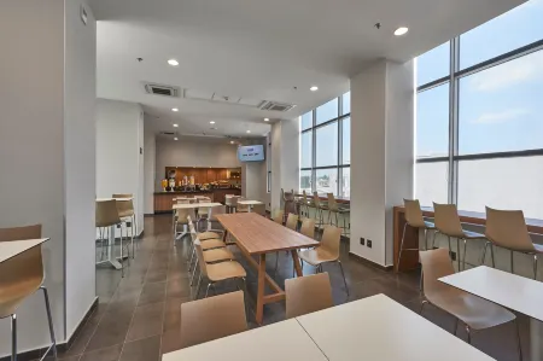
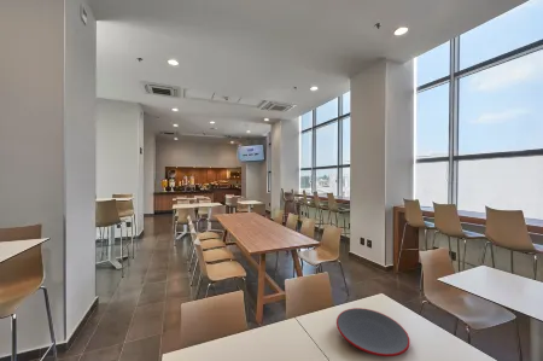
+ plate (370, 330)
